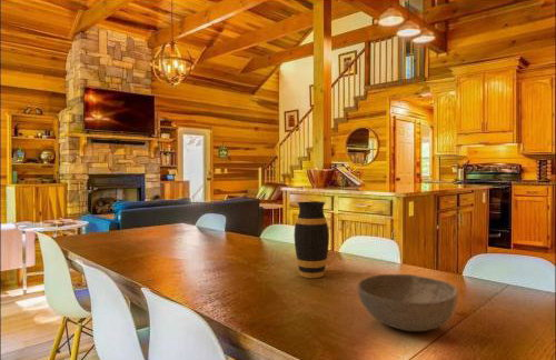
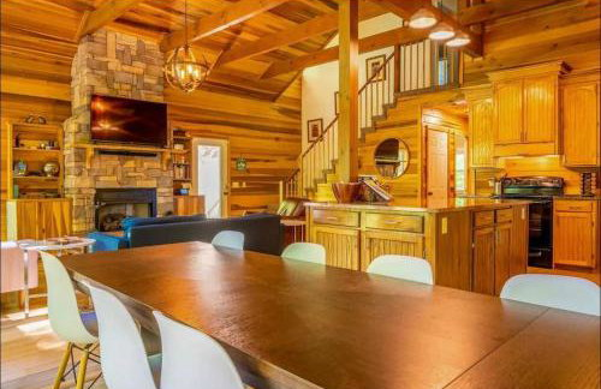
- bowl (406, 304)
- vase (311, 238)
